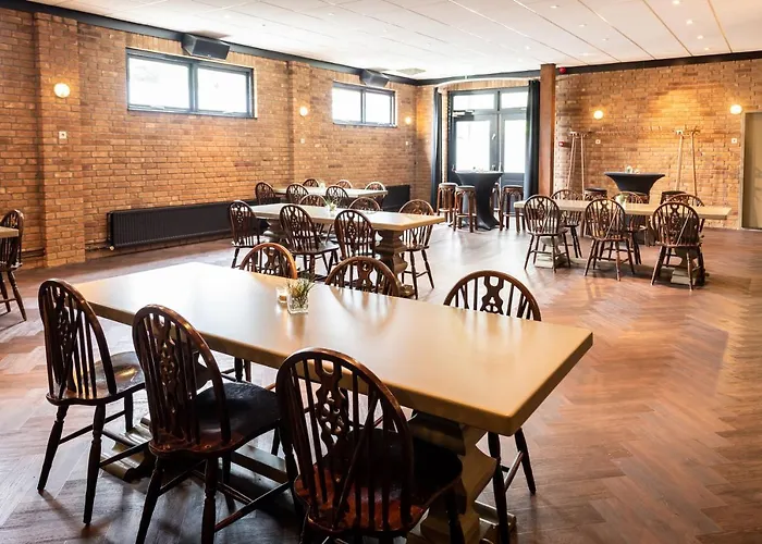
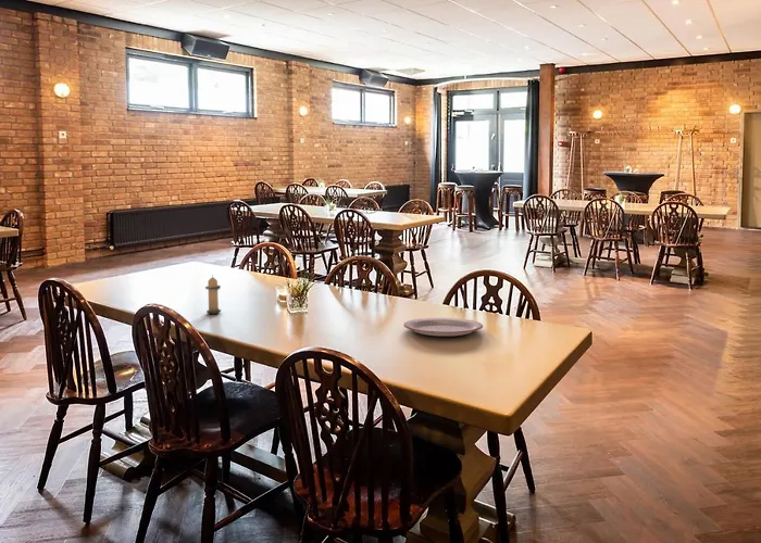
+ candle (213, 293)
+ plate (442, 327)
